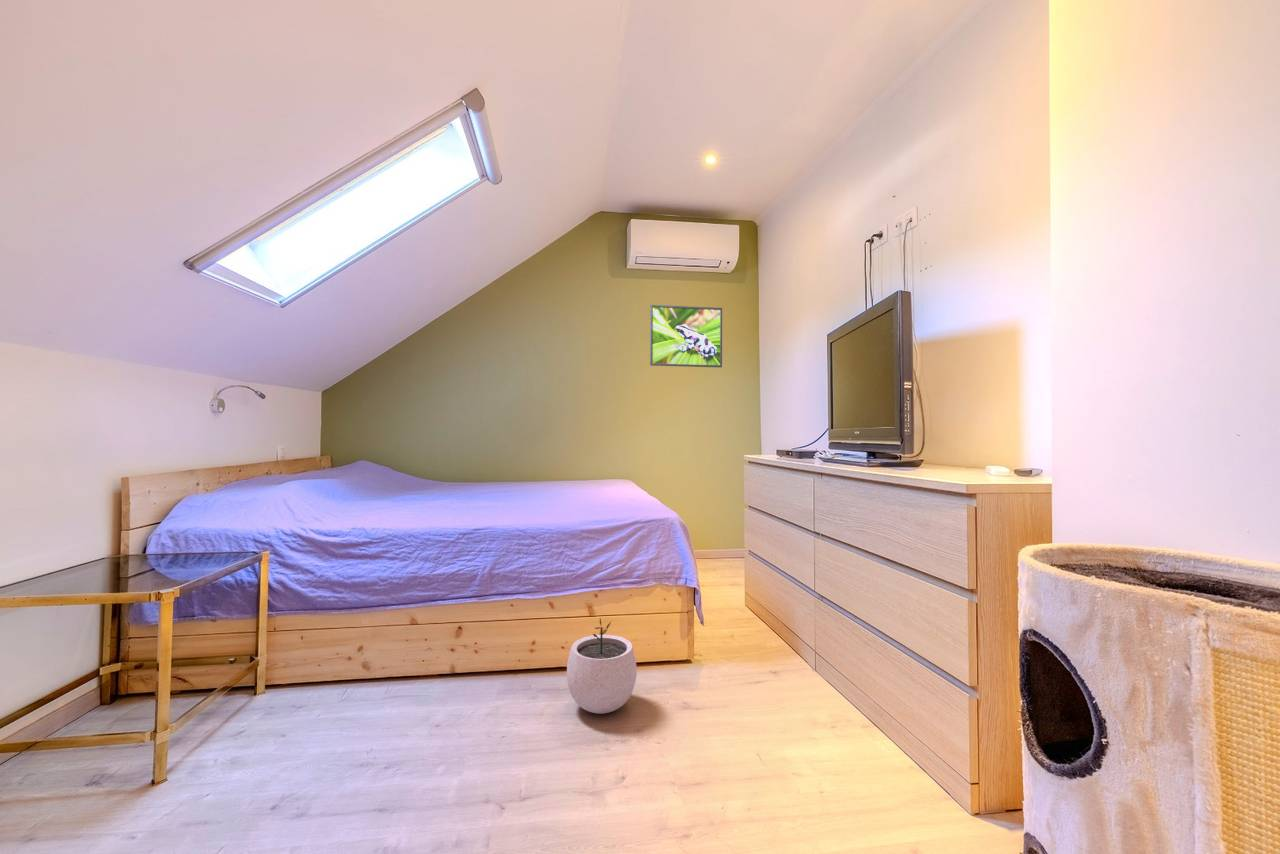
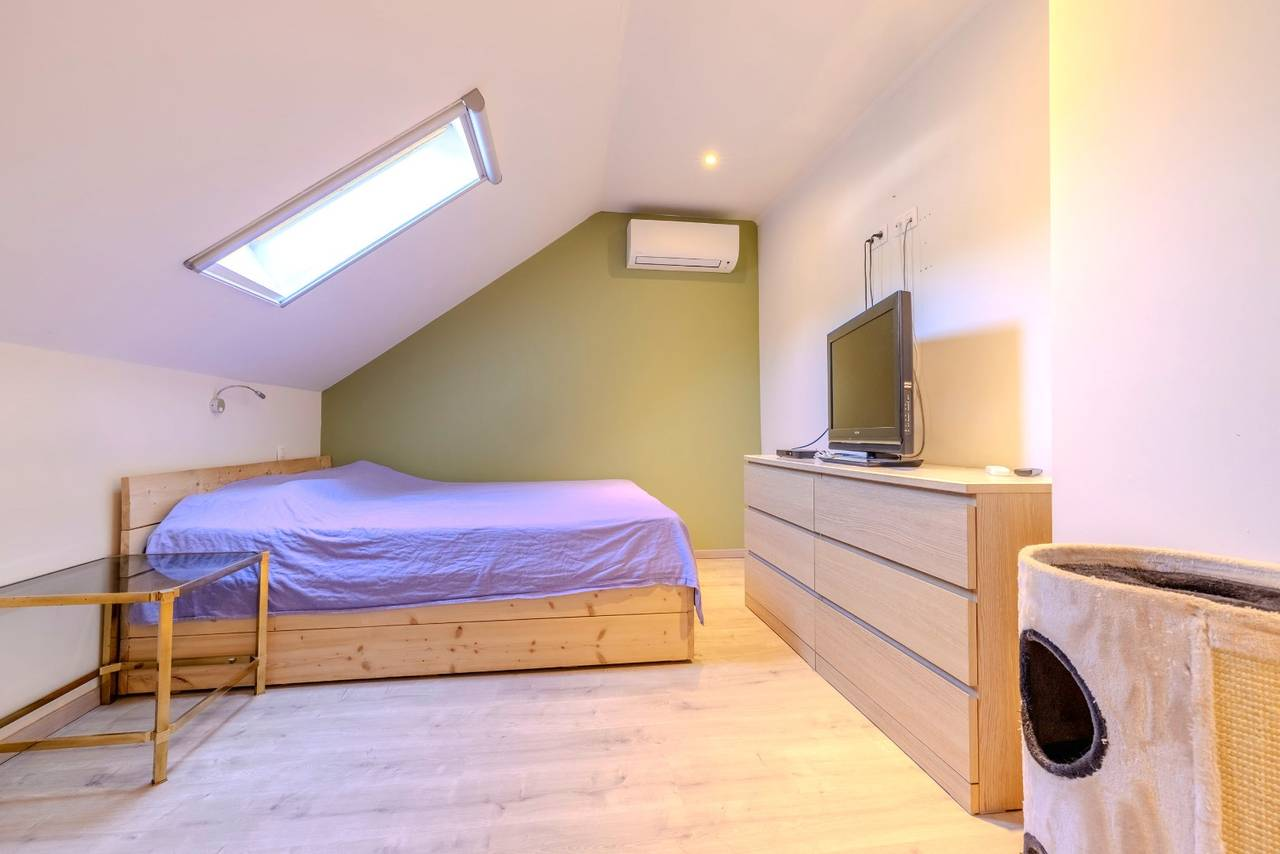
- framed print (686, 336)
- plant pot (601, 663)
